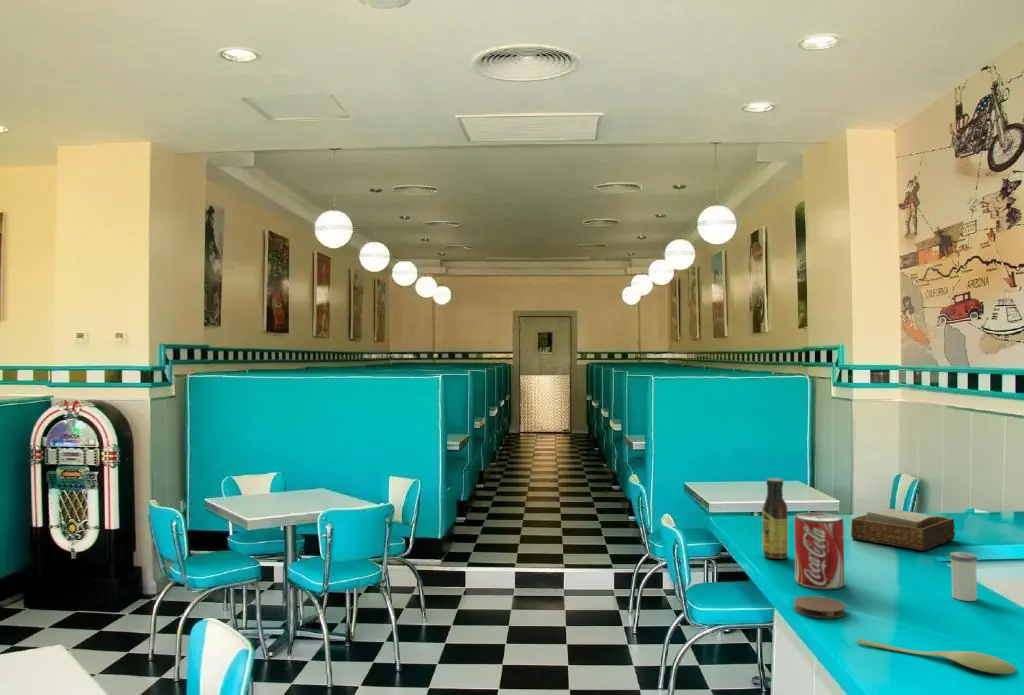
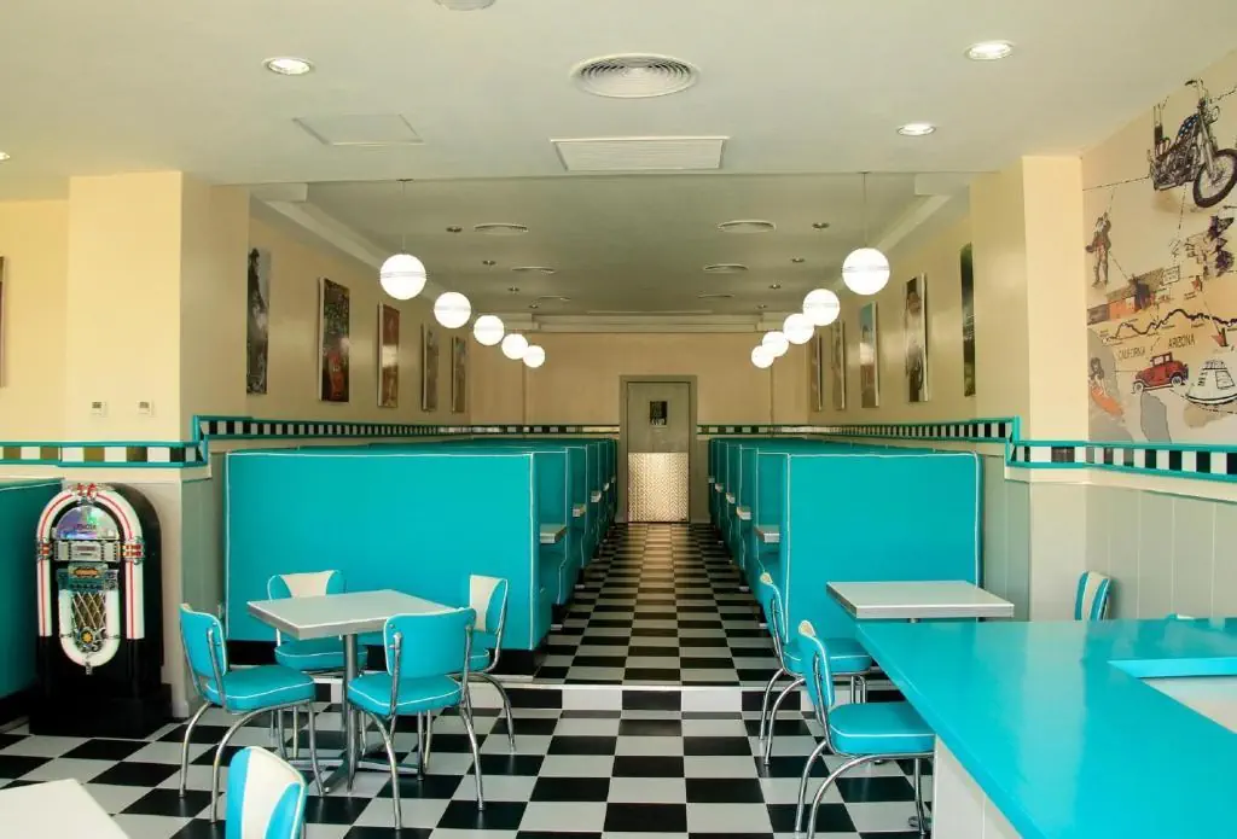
- salt shaker (964, 576)
- soda can (818, 549)
- spoon (932, 652)
- coaster (819, 606)
- sauce bottle (774, 518)
- napkin holder (902, 525)
